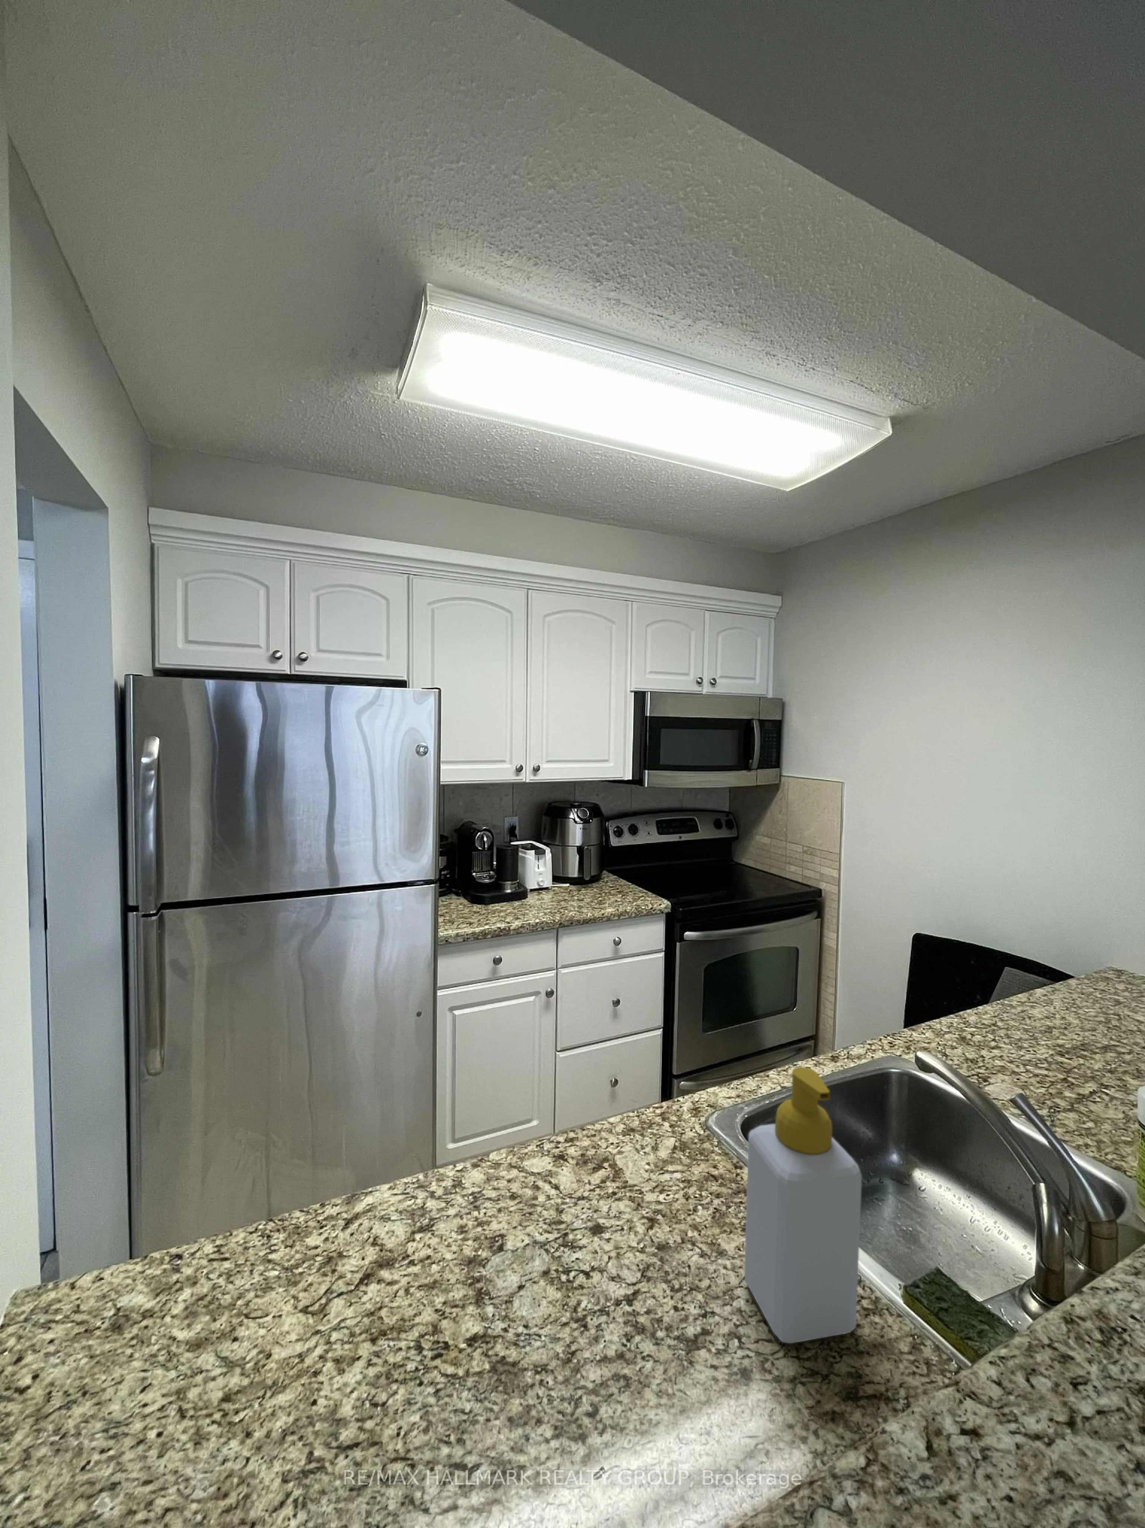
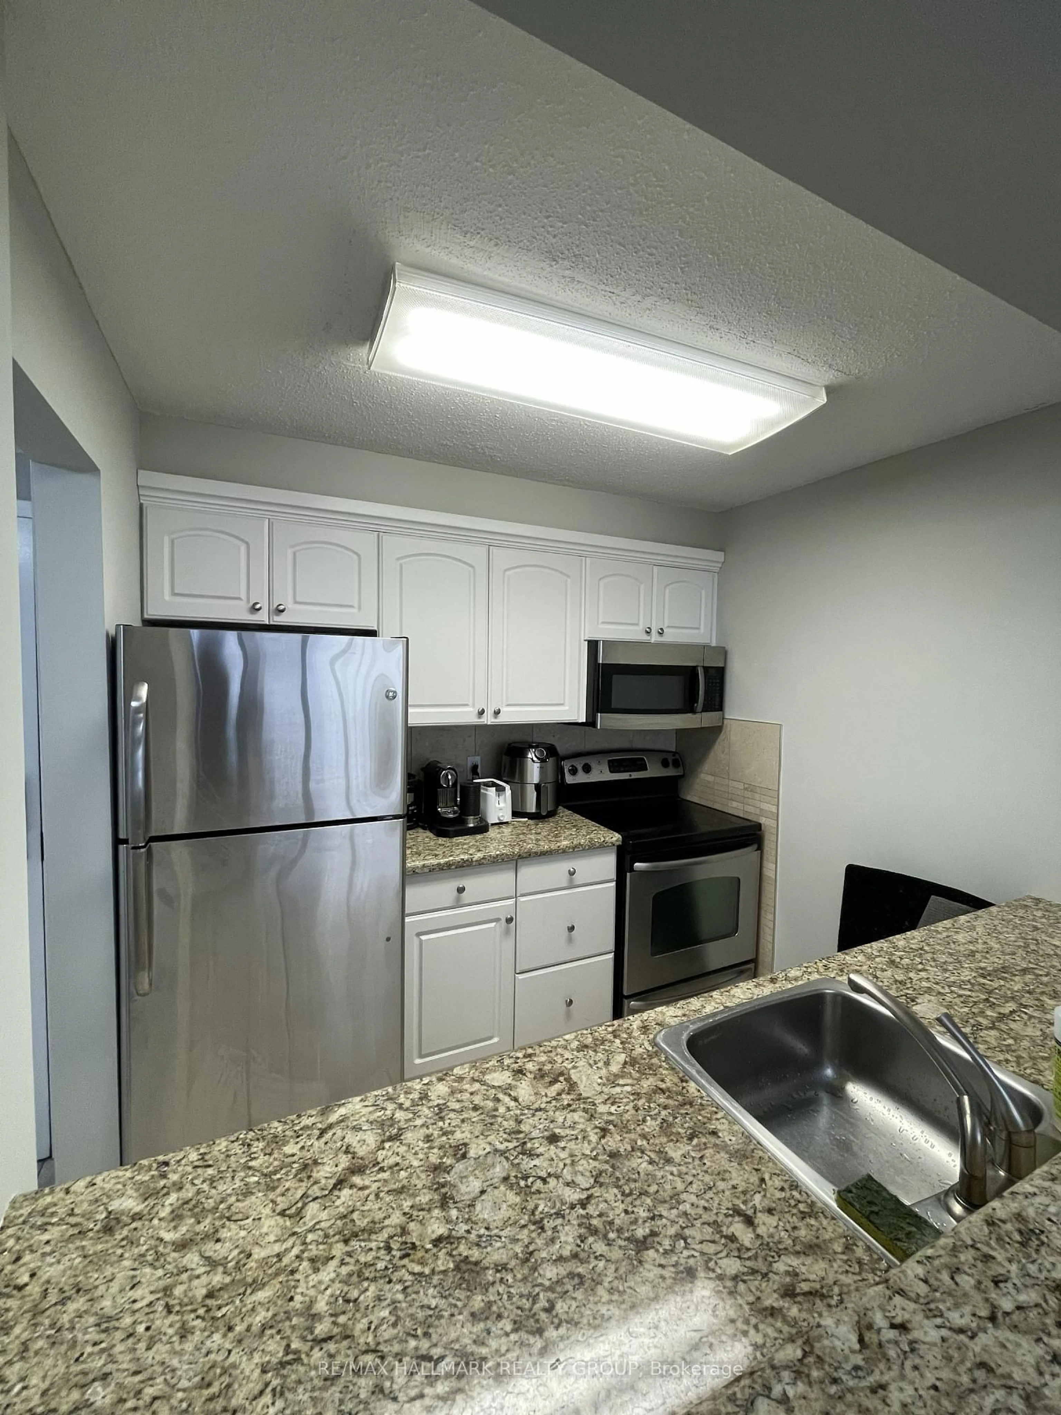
- soap bottle (801, 1190)
